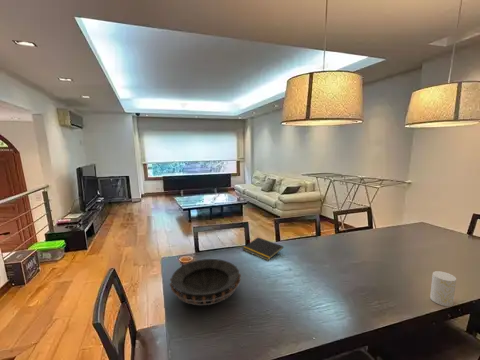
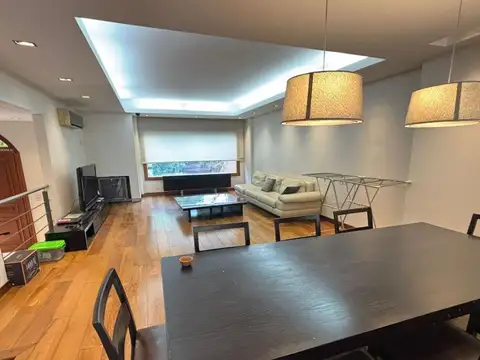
- cup (442, 288)
- decorative bowl (207, 283)
- notepad (262, 248)
